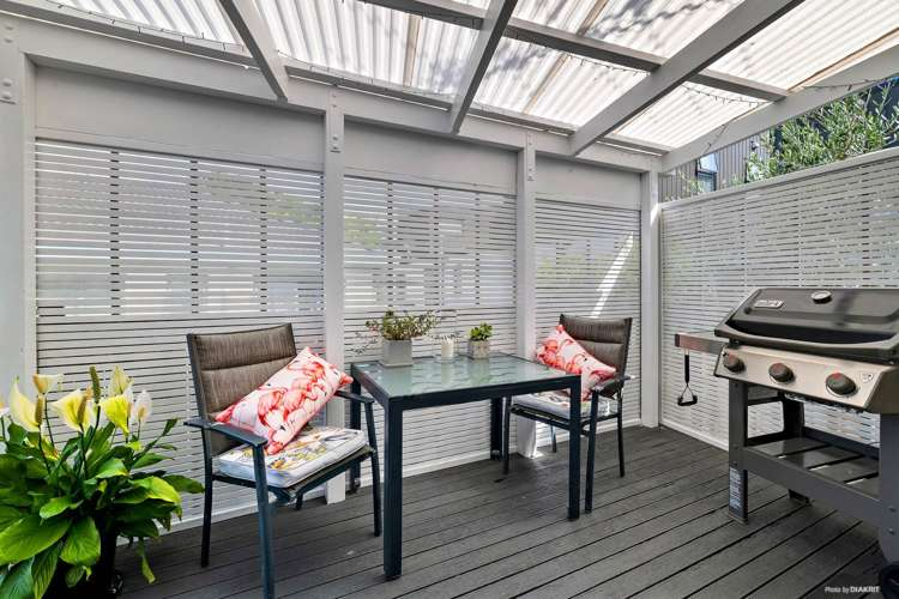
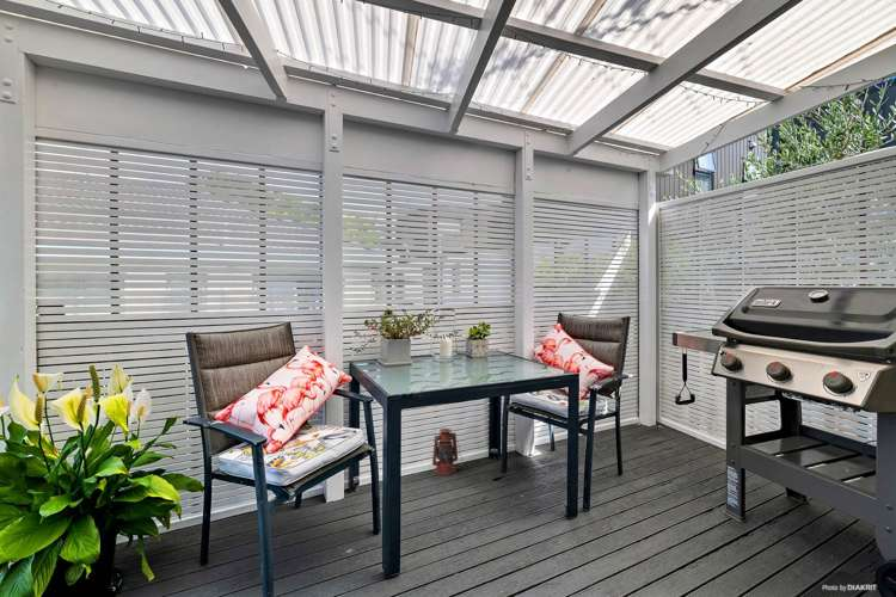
+ lantern (448, 453)
